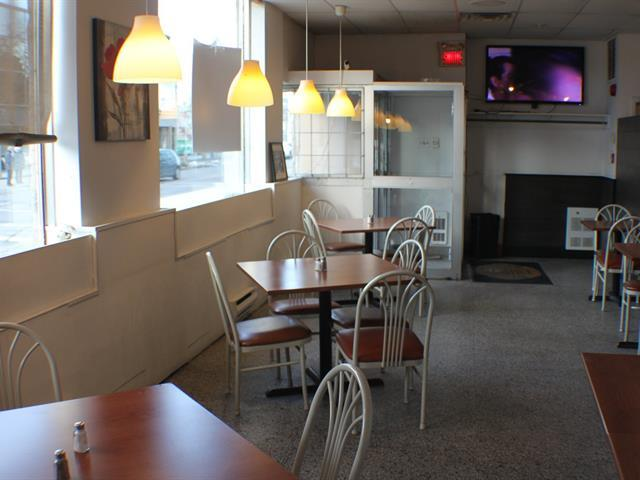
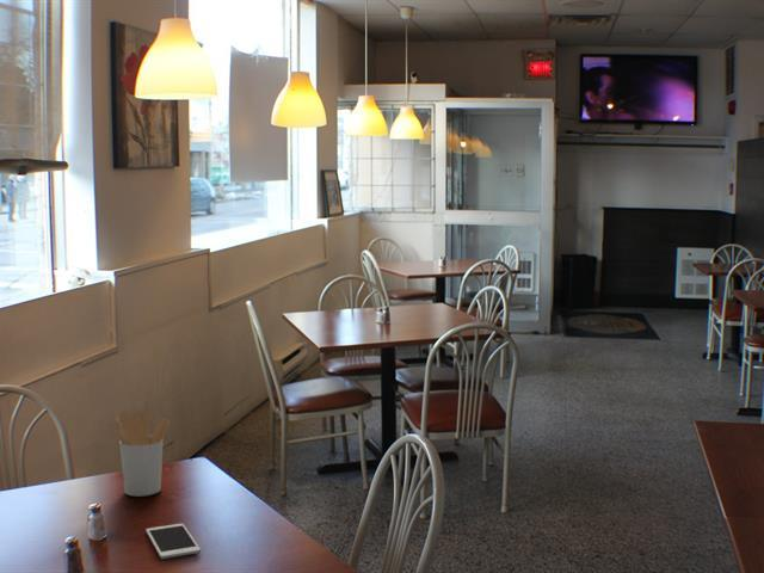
+ cell phone (172, 540)
+ utensil holder (138, 450)
